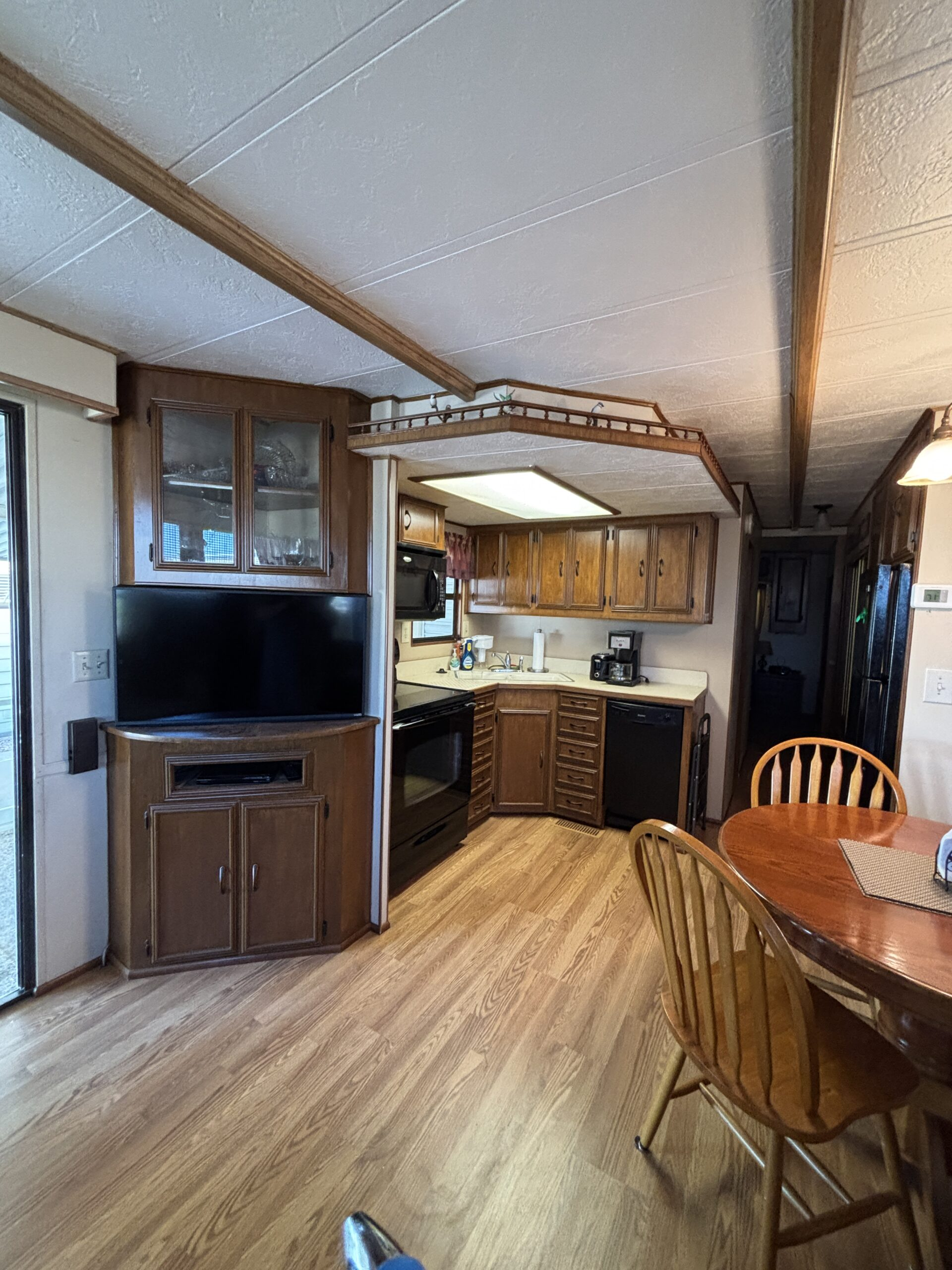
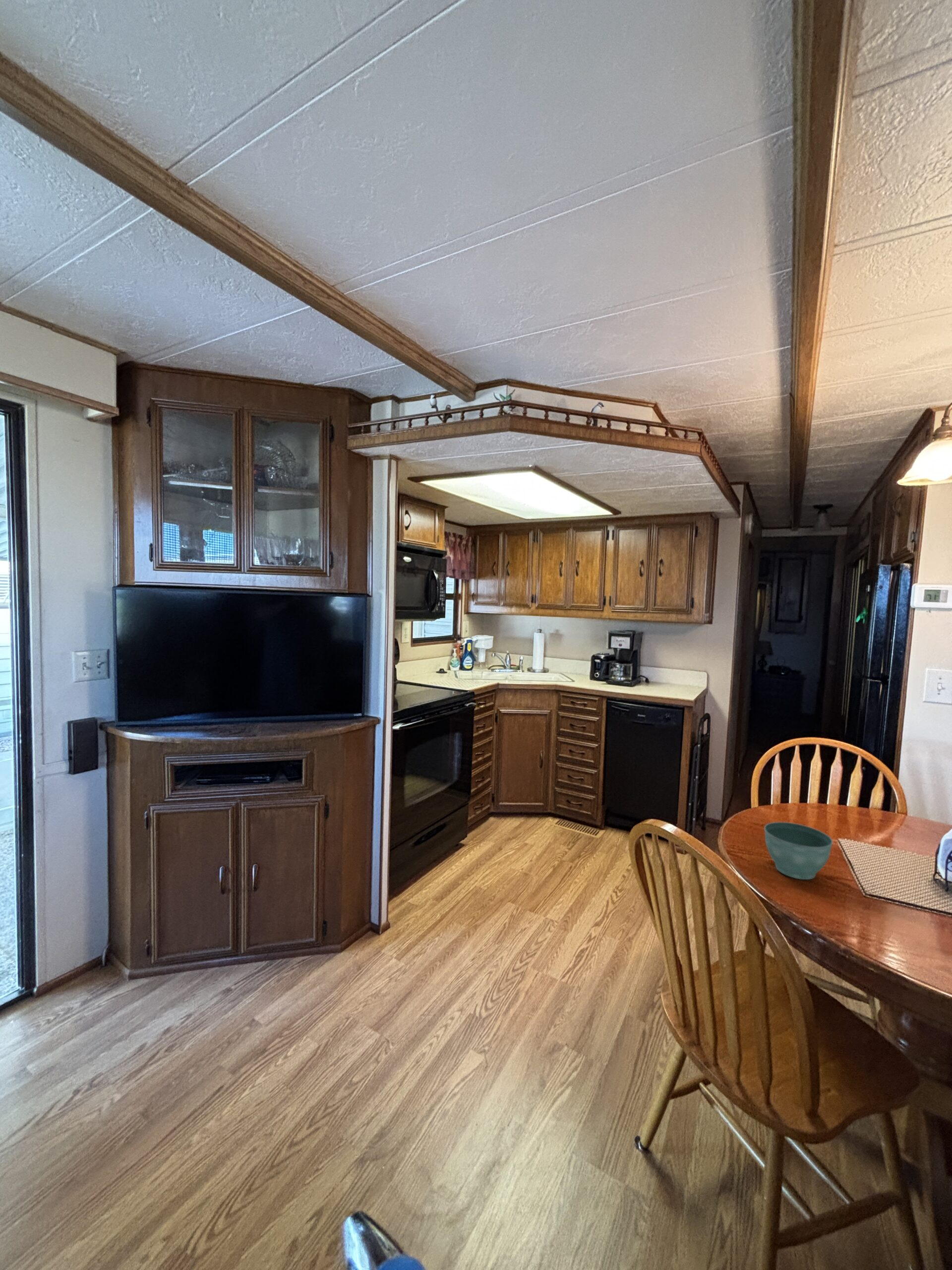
+ flower pot (796, 852)
